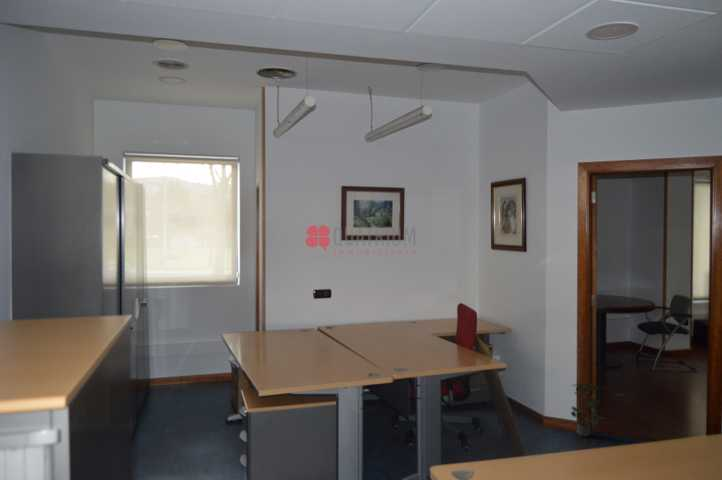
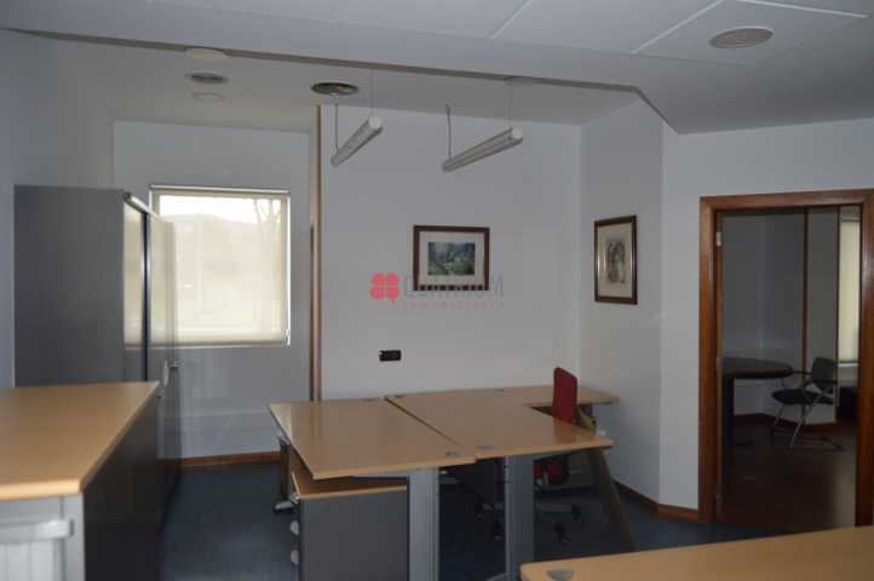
- potted plant (588, 405)
